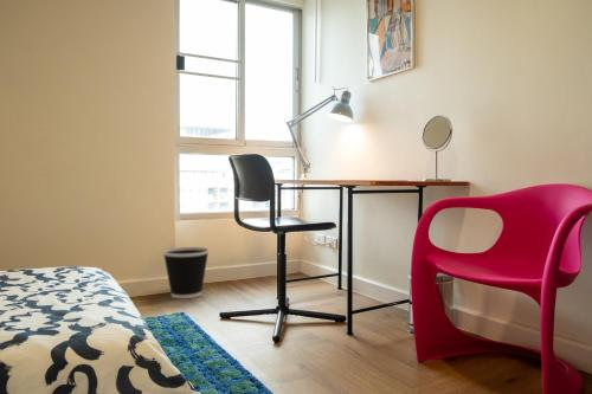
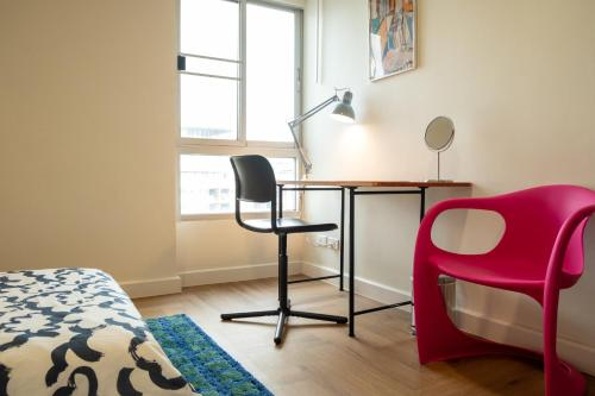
- wastebasket (186, 272)
